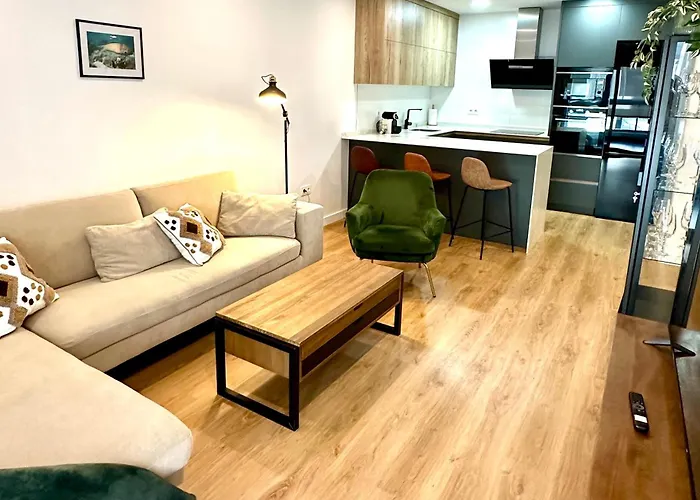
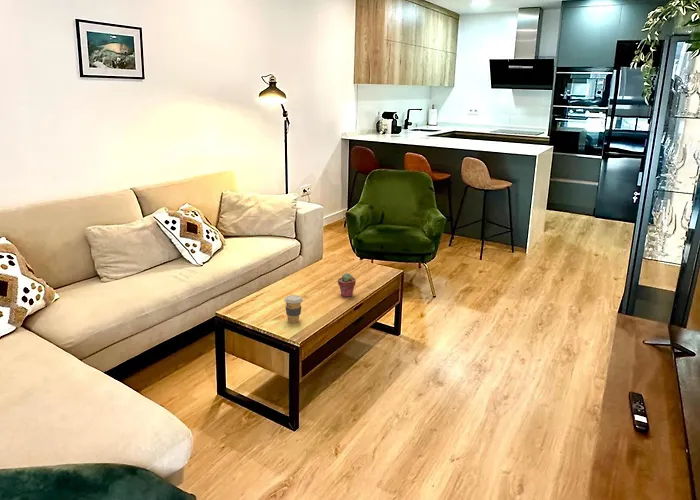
+ potted succulent (346, 284)
+ coffee cup (293, 309)
